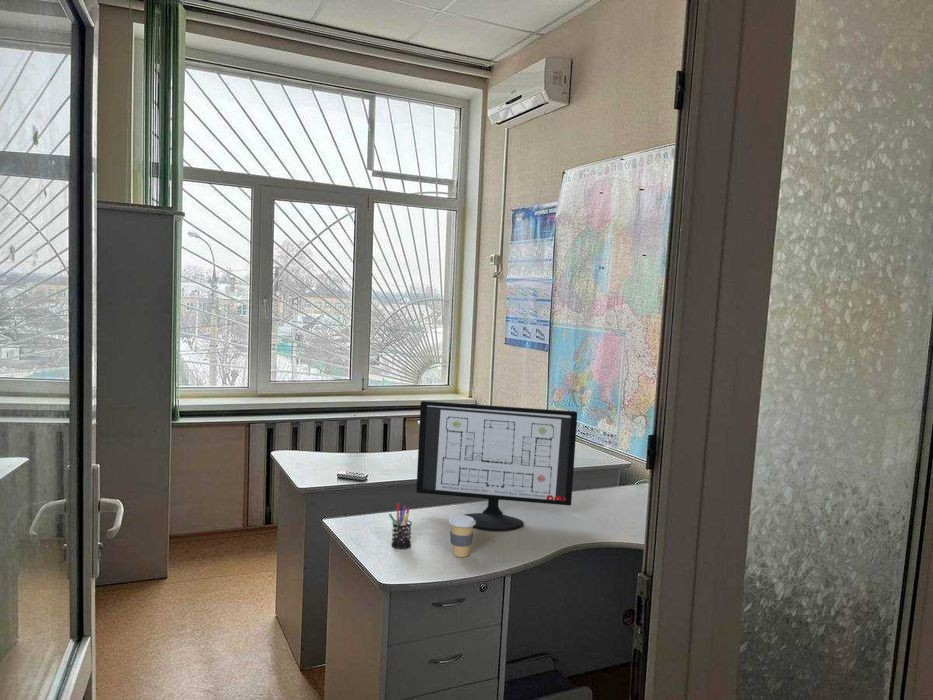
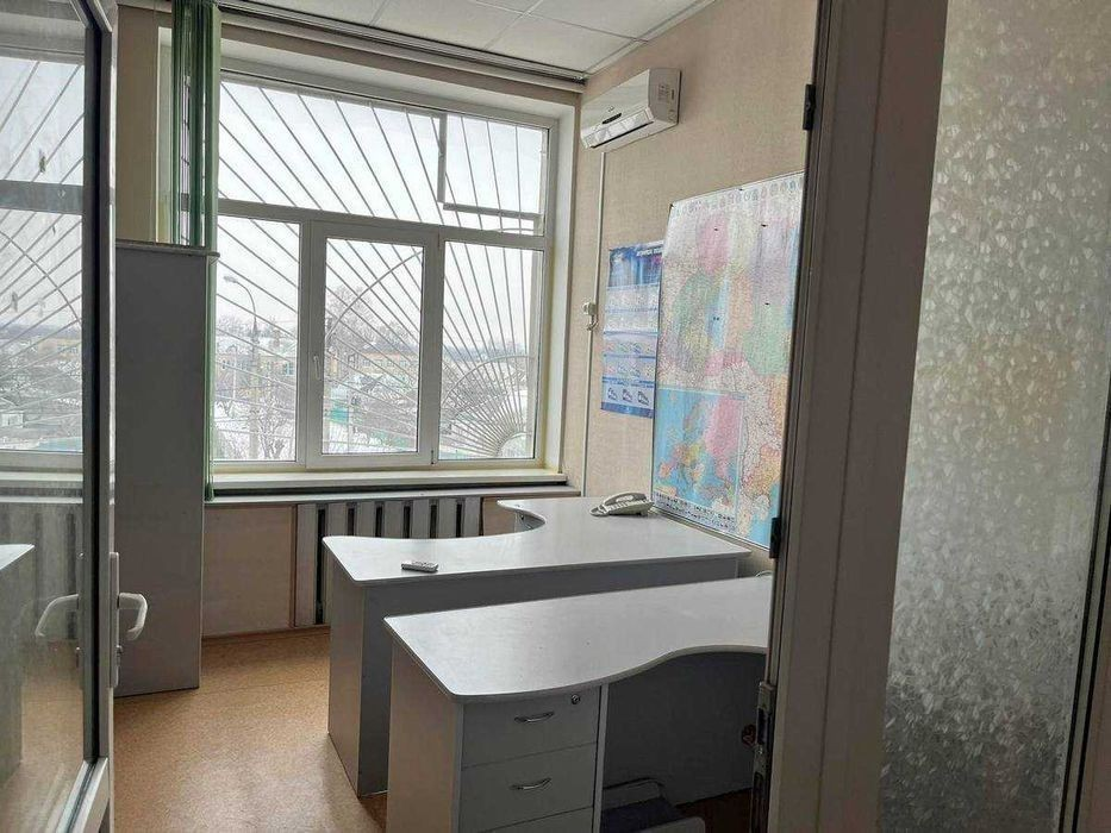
- pen holder (399, 525)
- computer monitor (493, 466)
- coffee cup (461, 536)
